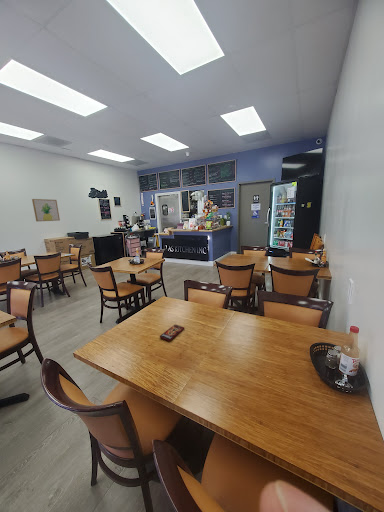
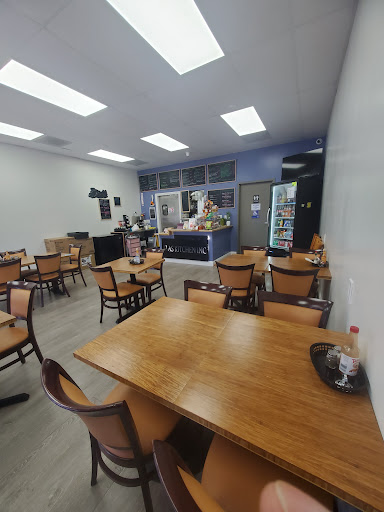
- smartphone (172, 332)
- wall art (46, 210)
